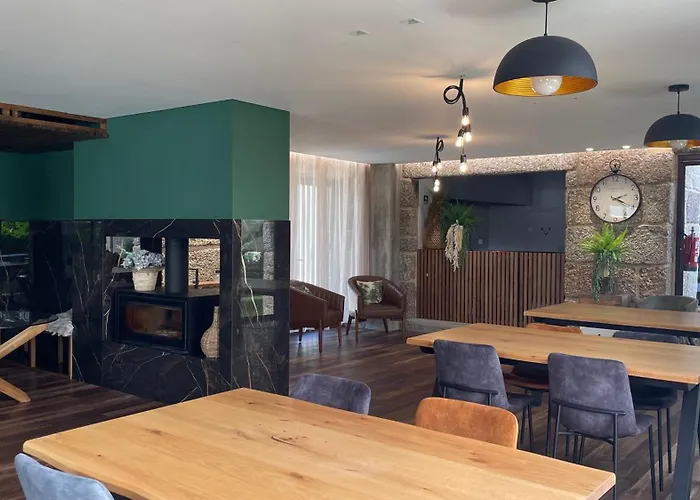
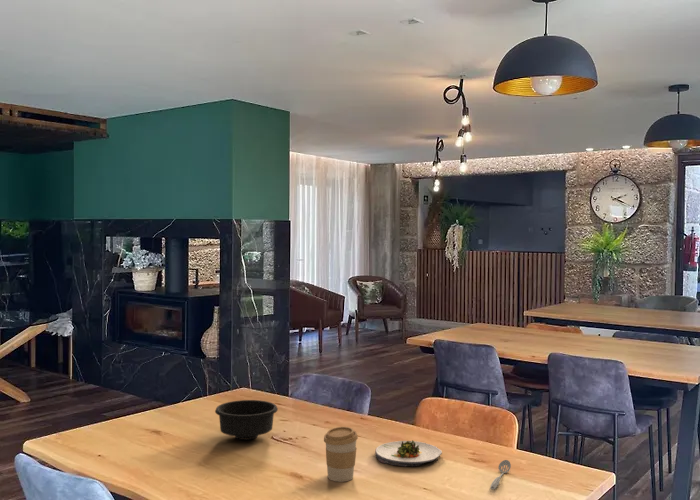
+ salad plate (407, 448)
+ coffee cup (340, 453)
+ bowl (246, 422)
+ spoon (500, 475)
